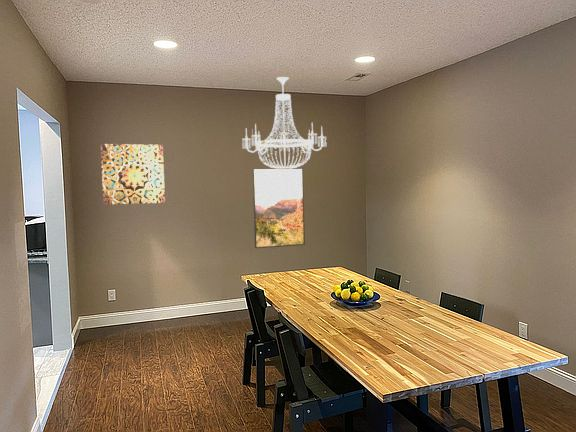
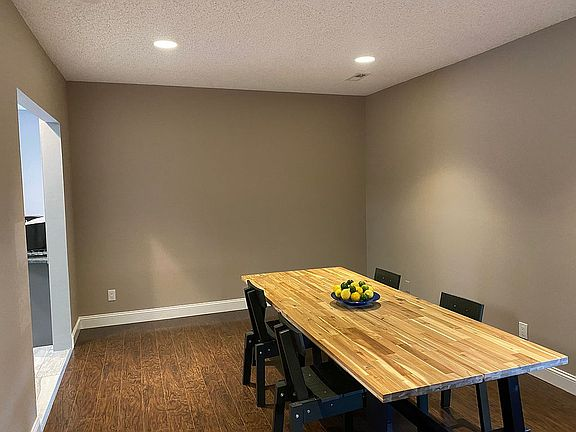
- wall art (133, 174)
- chandelier (283, 130)
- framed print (279, 207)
